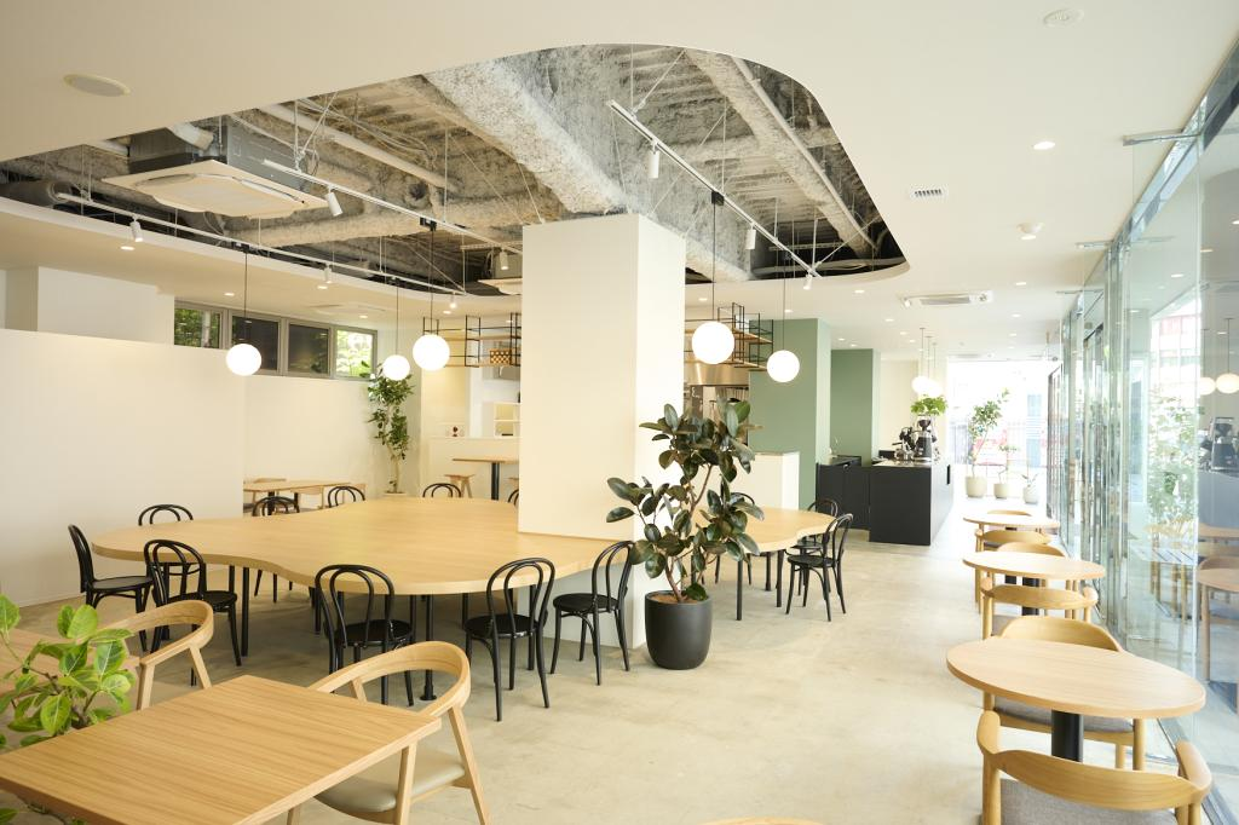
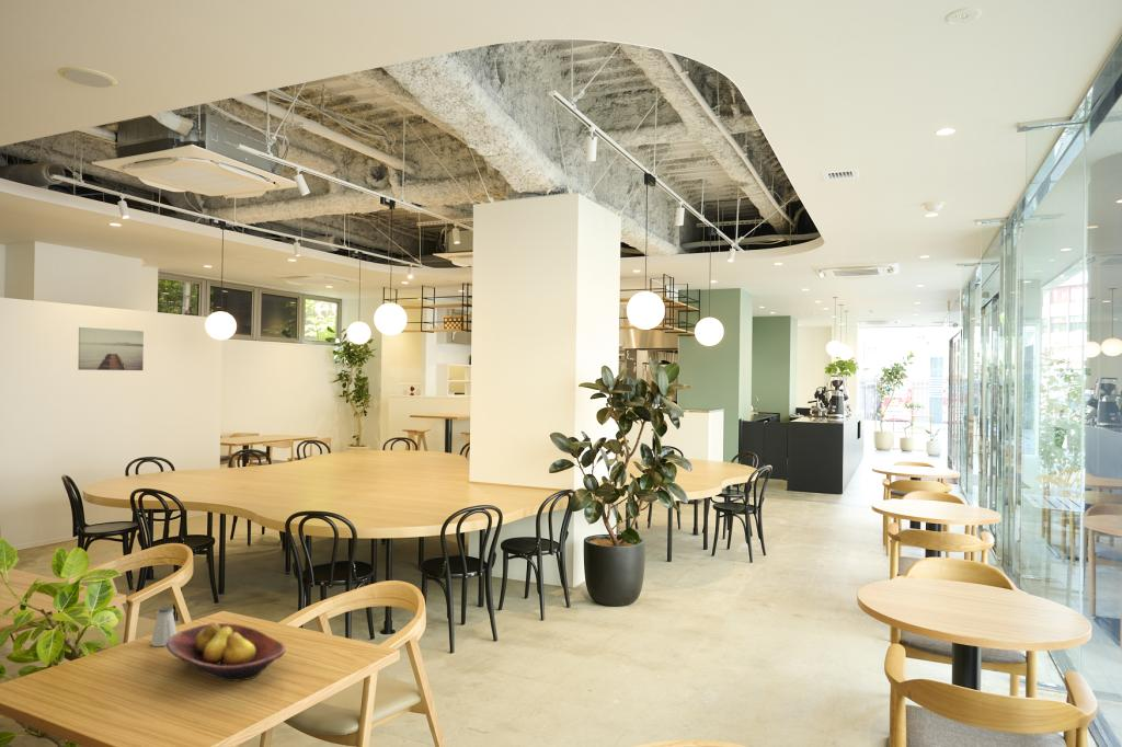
+ saltshaker (164, 624)
+ fruit bowl (225, 646)
+ wall art (112, 349)
